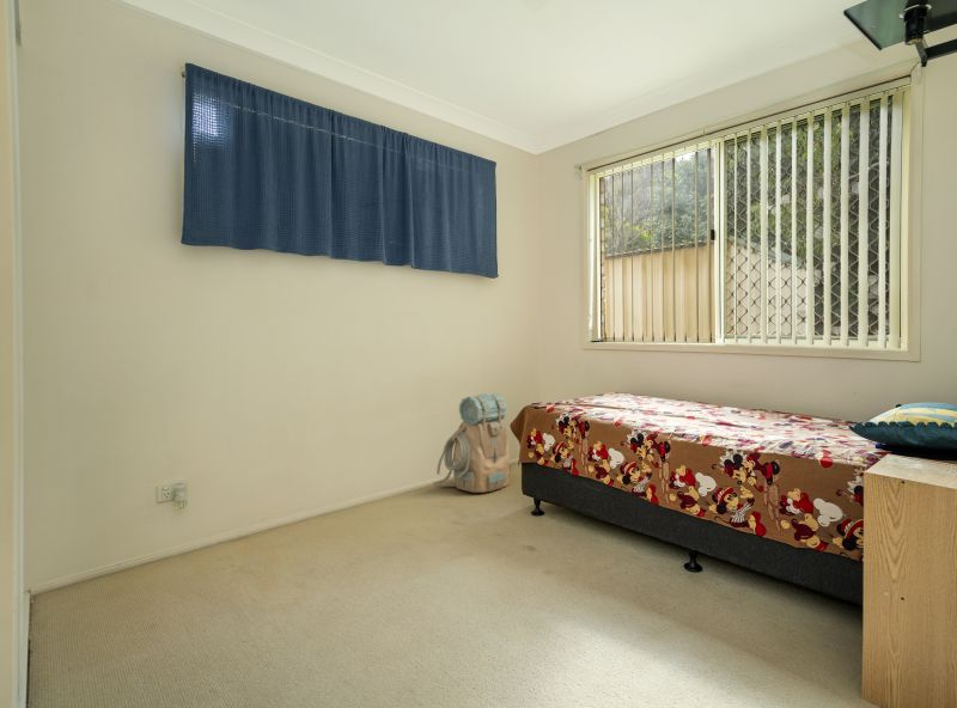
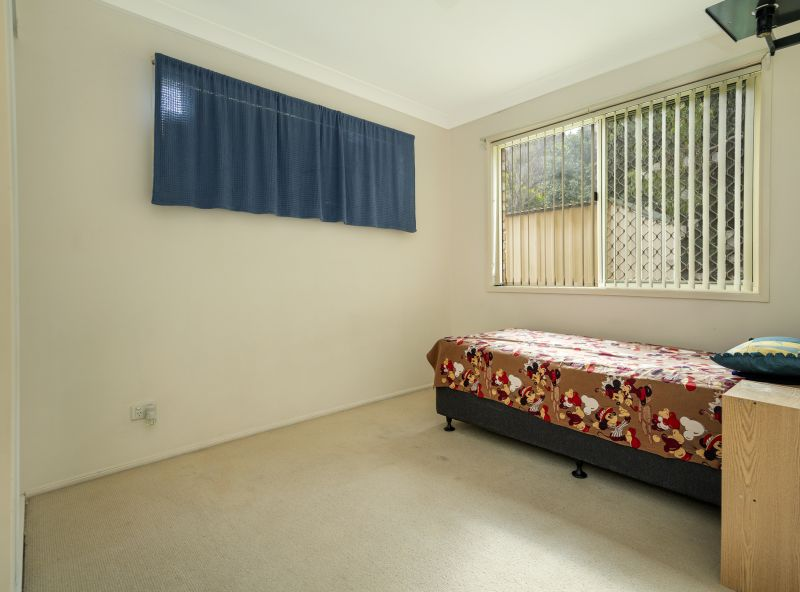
- backpack (476, 439)
